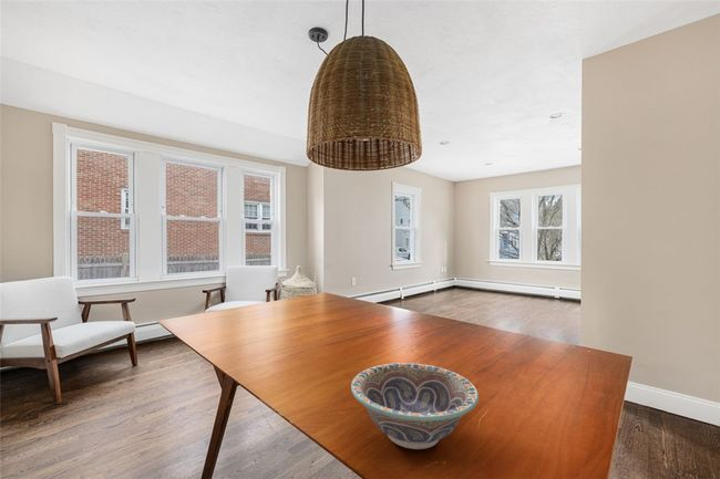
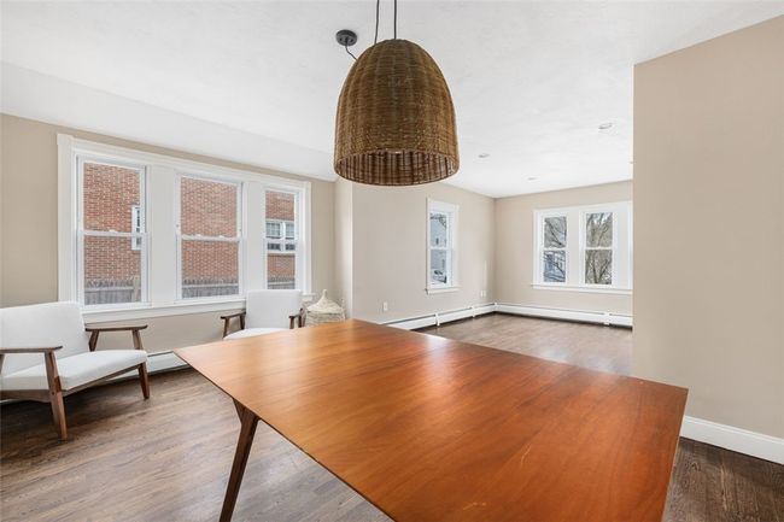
- decorative bowl (412, 407)
